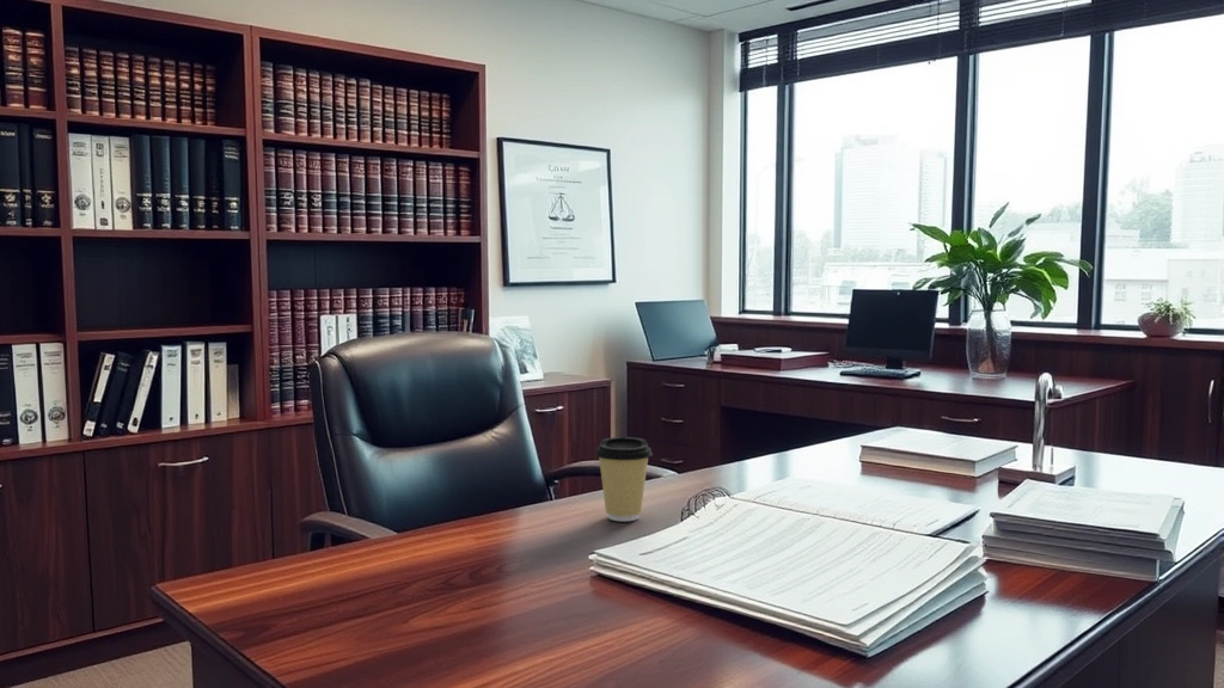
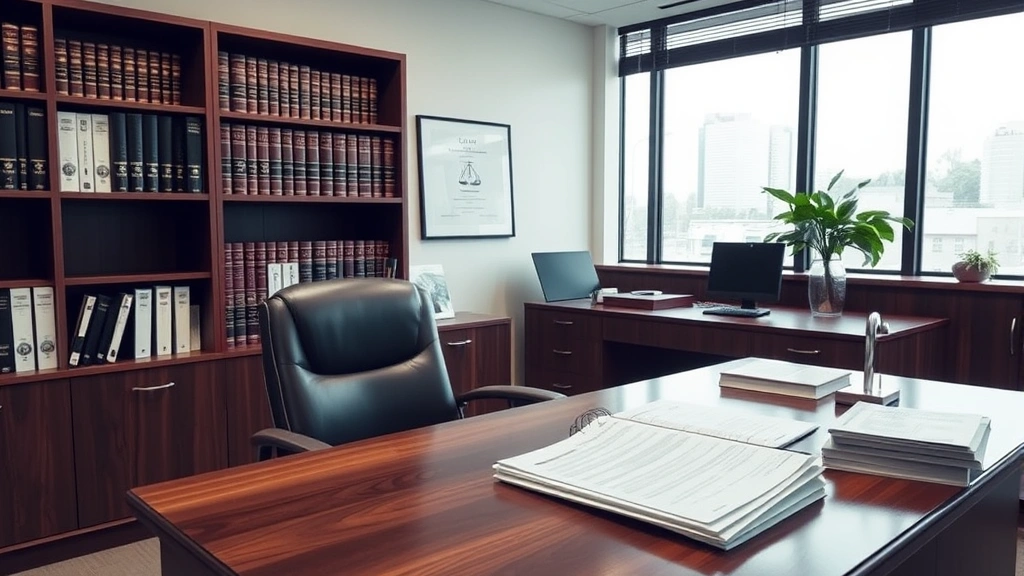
- coffee cup (623, 479)
